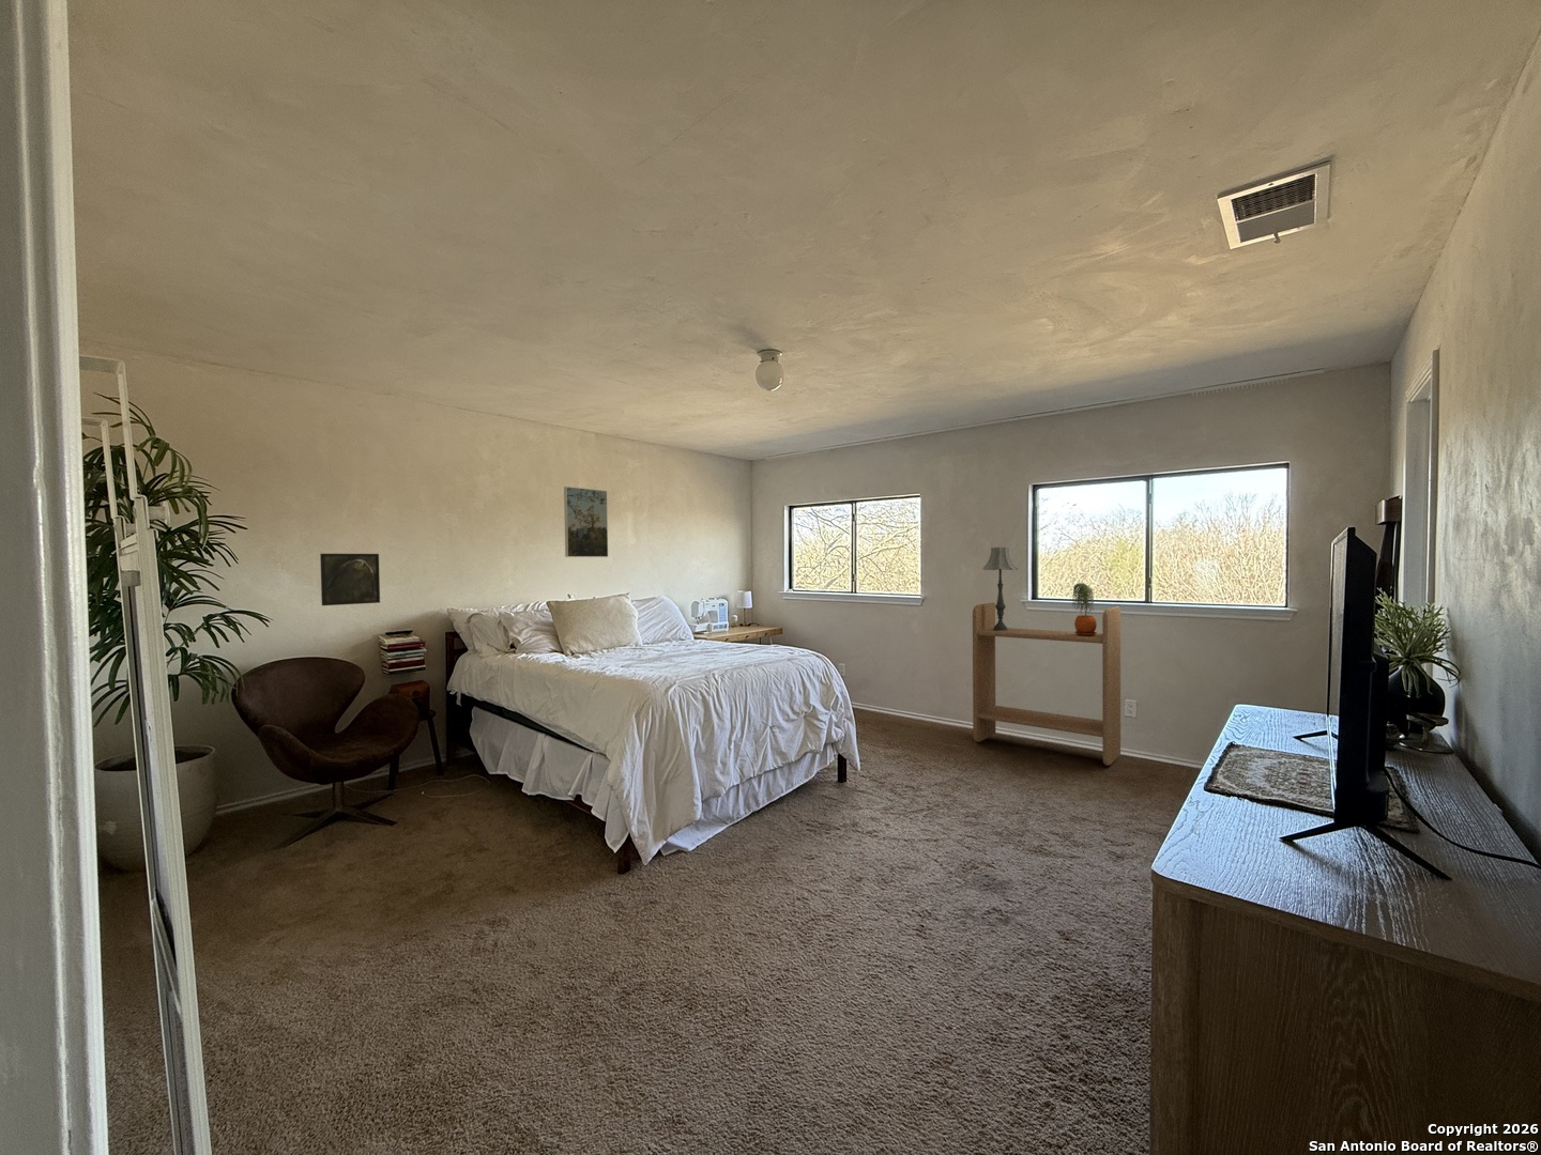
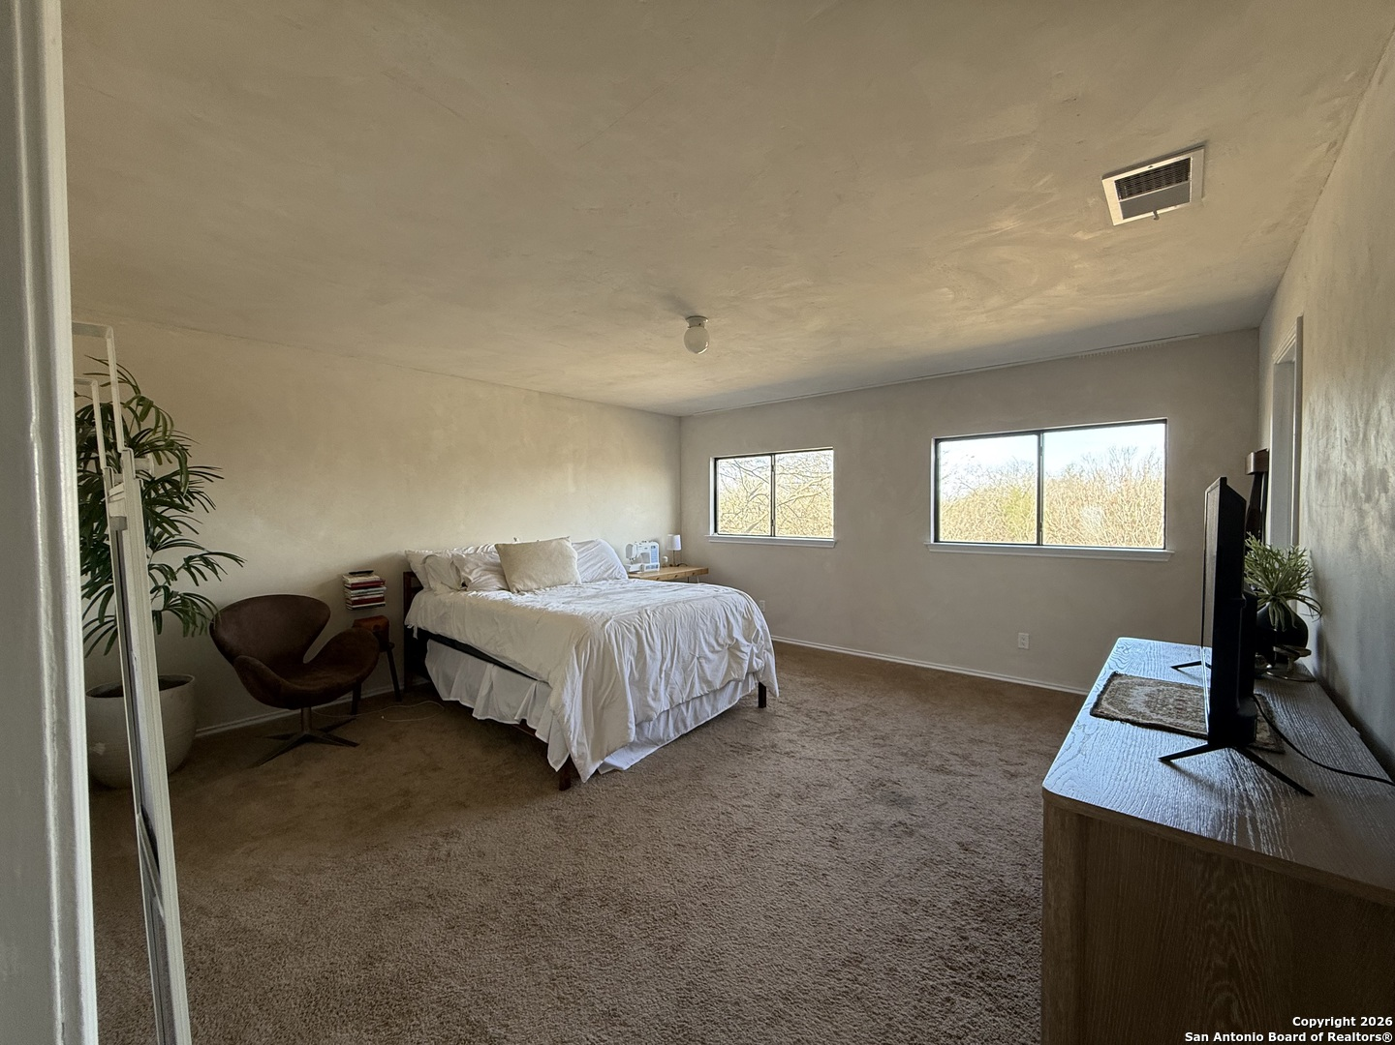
- potted plant (1082, 609)
- bookshelf (1039, 711)
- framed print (351, 579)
- table lamp (1001, 588)
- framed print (586, 523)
